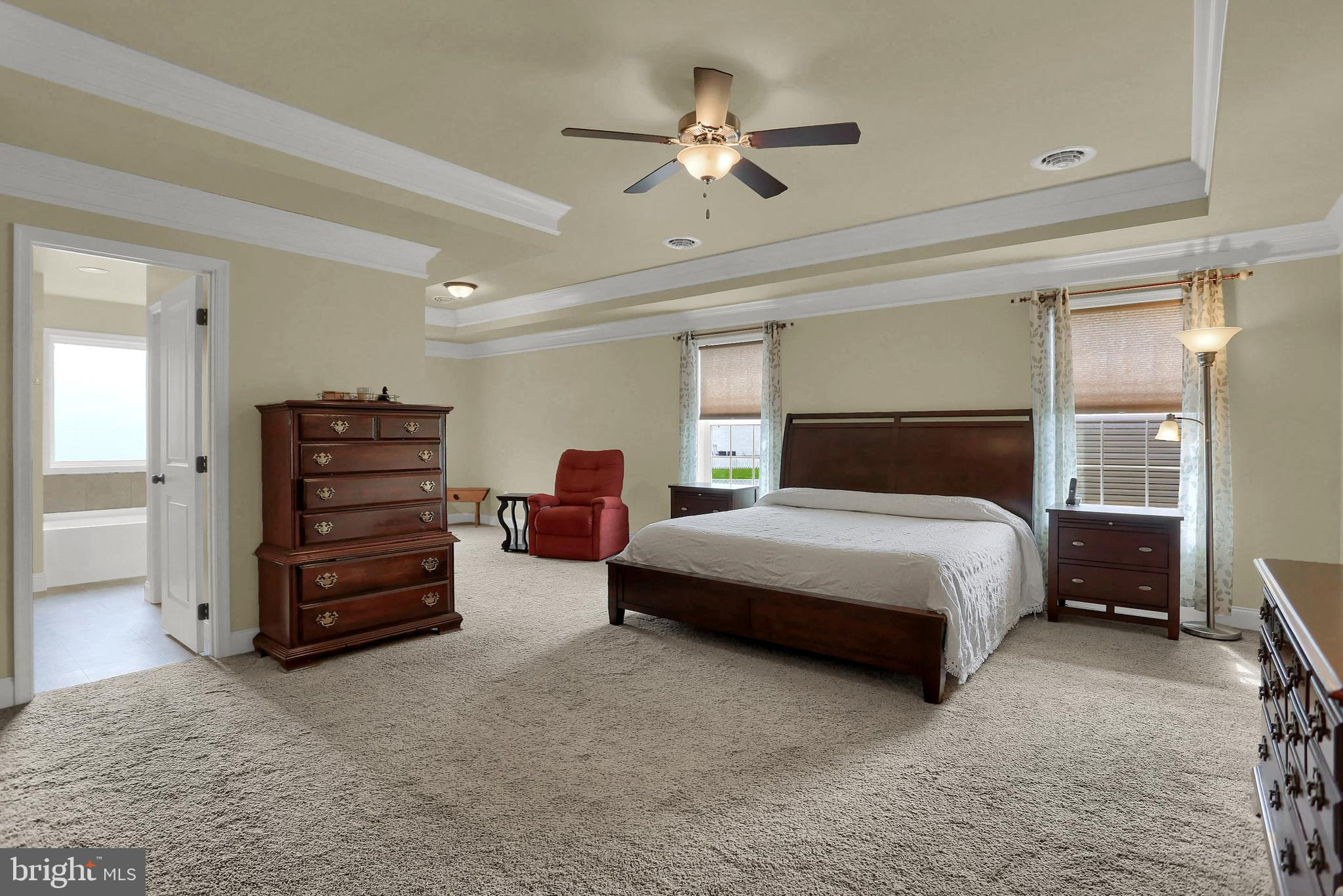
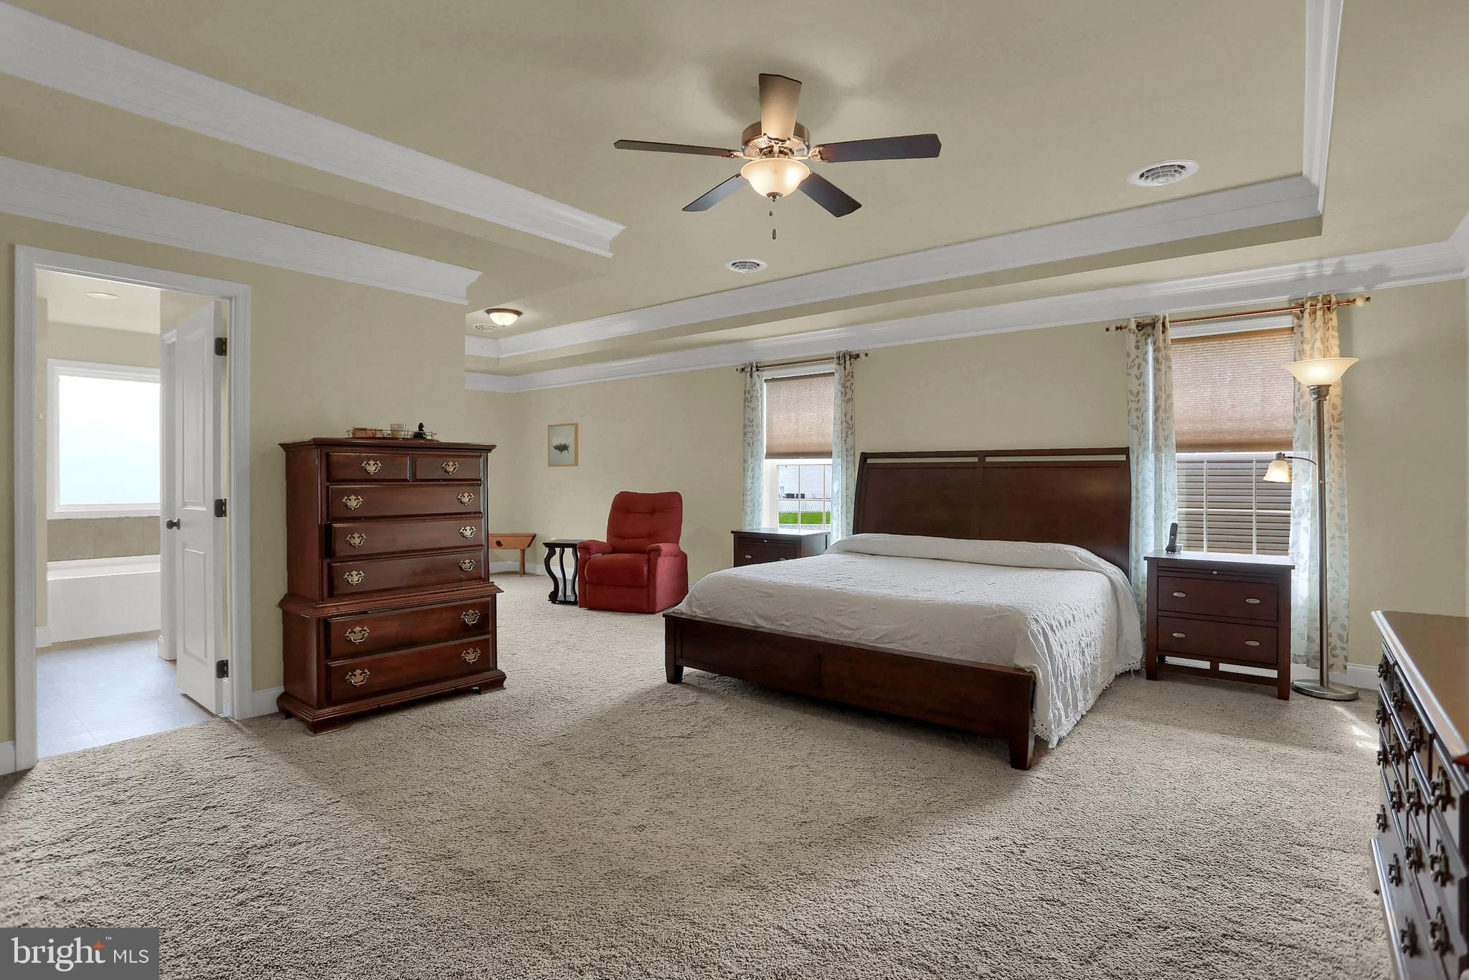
+ wall art (562, 445)
